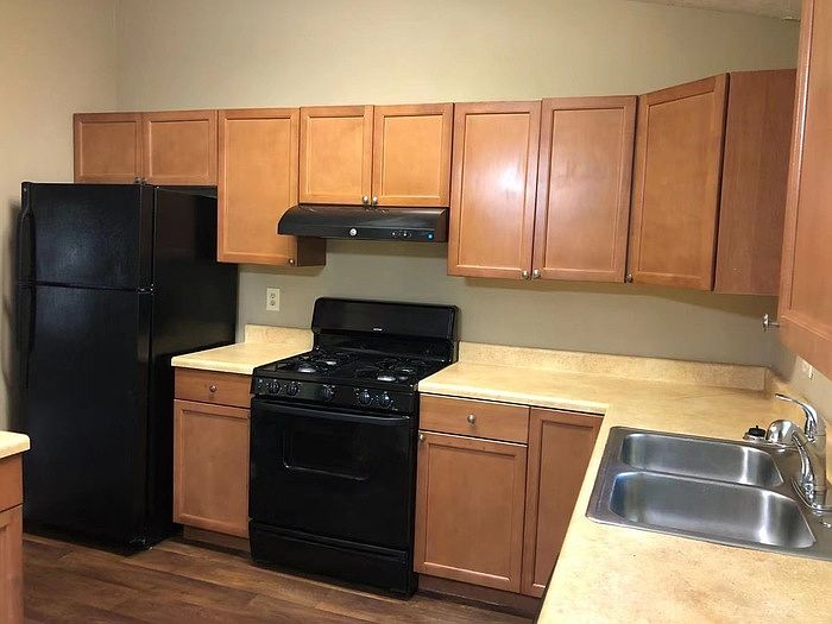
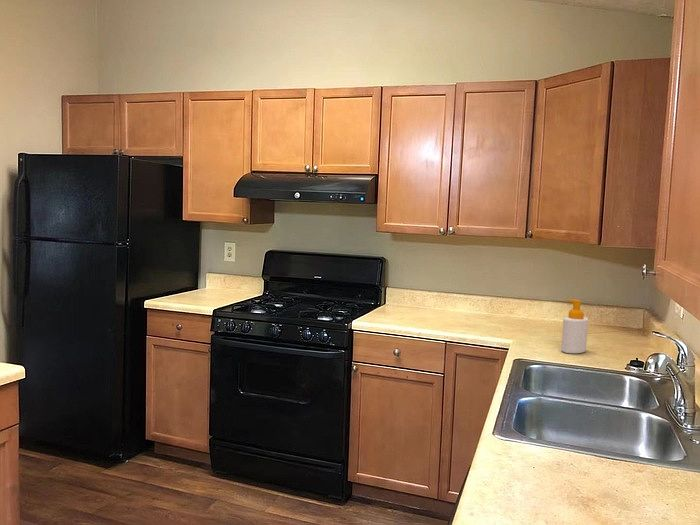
+ soap bottle (575, 325)
